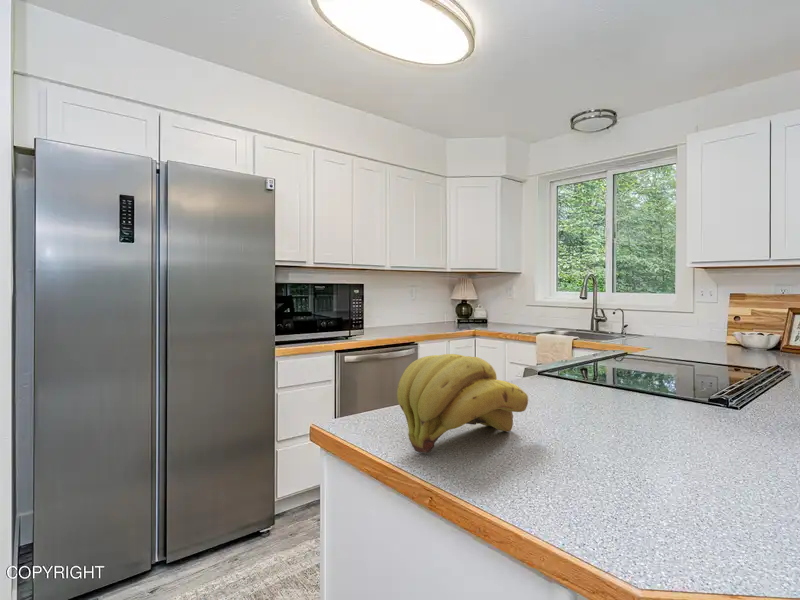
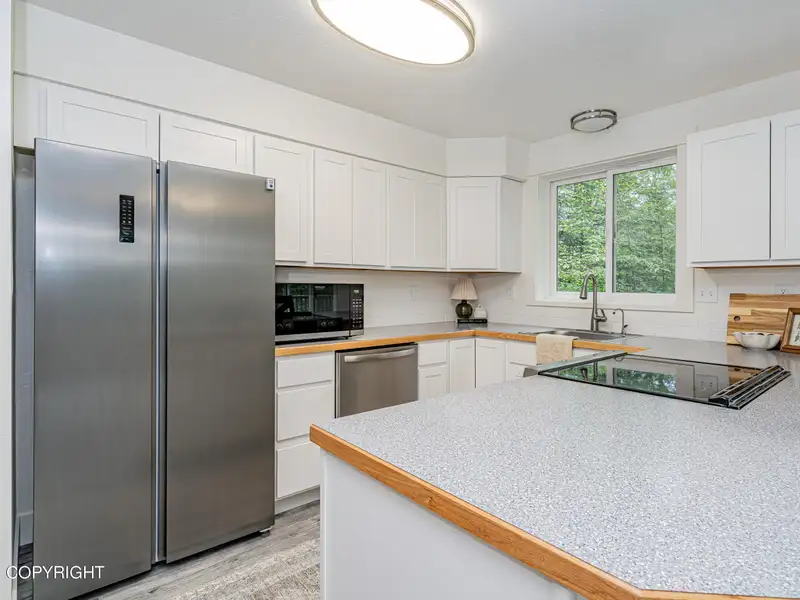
- banana bunch (464, 396)
